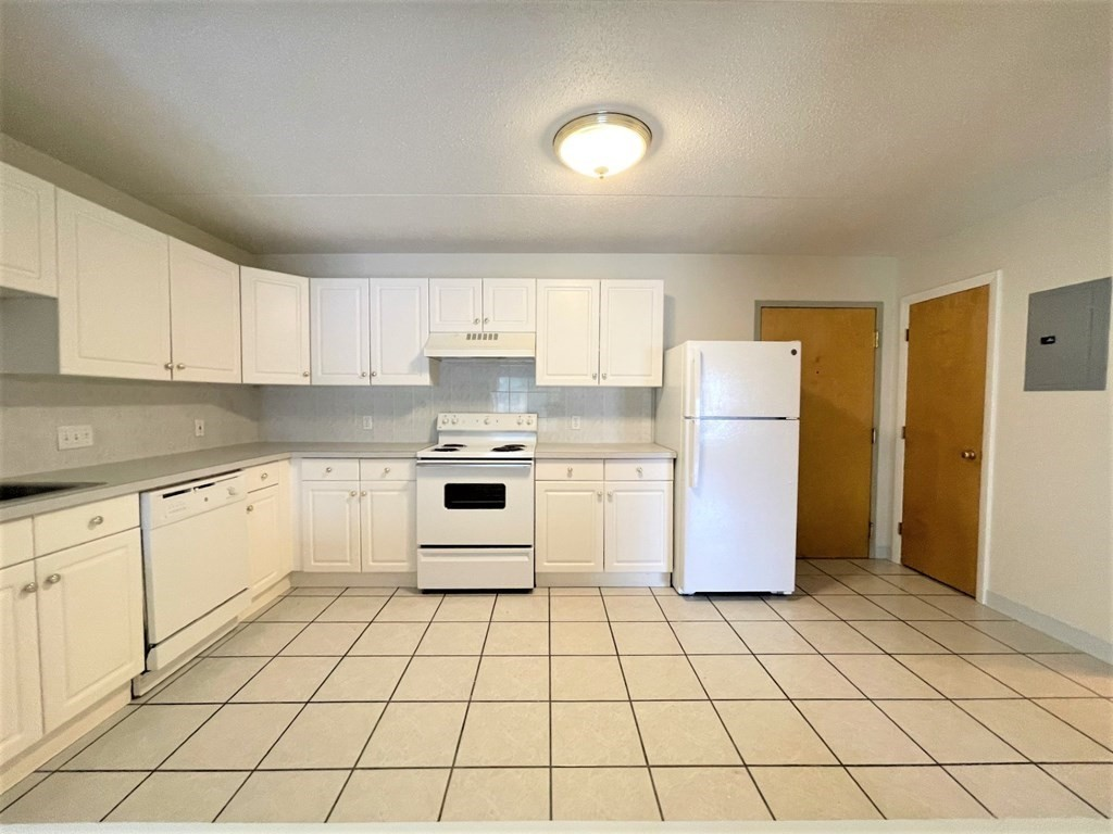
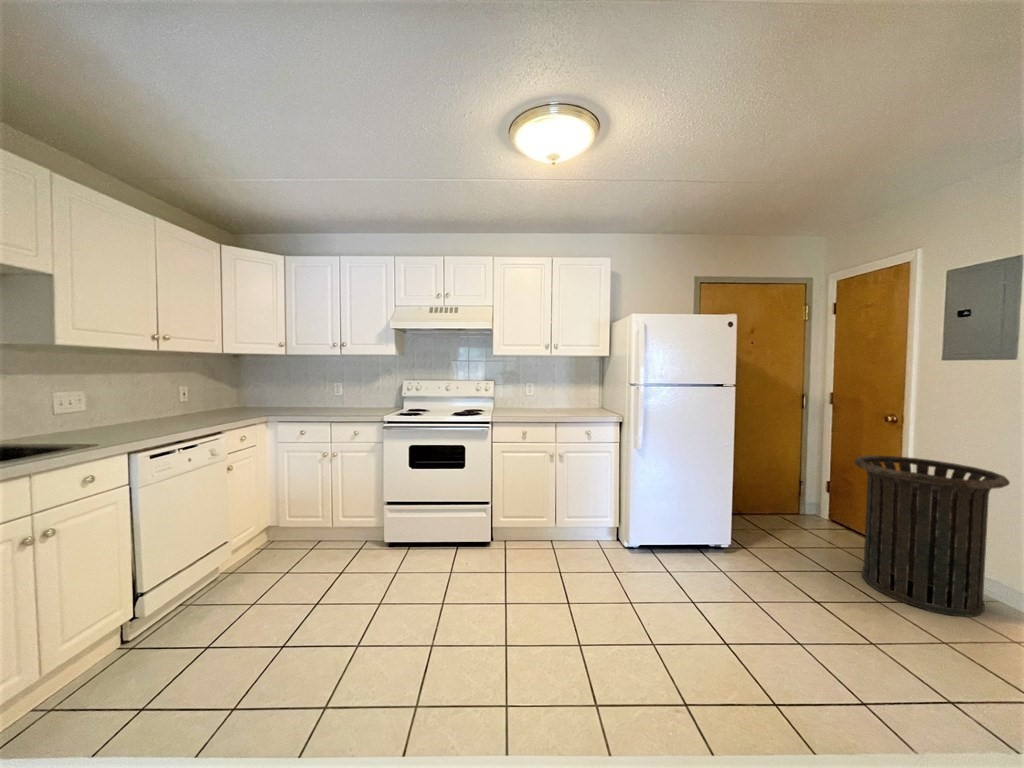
+ trash bin (921, 528)
